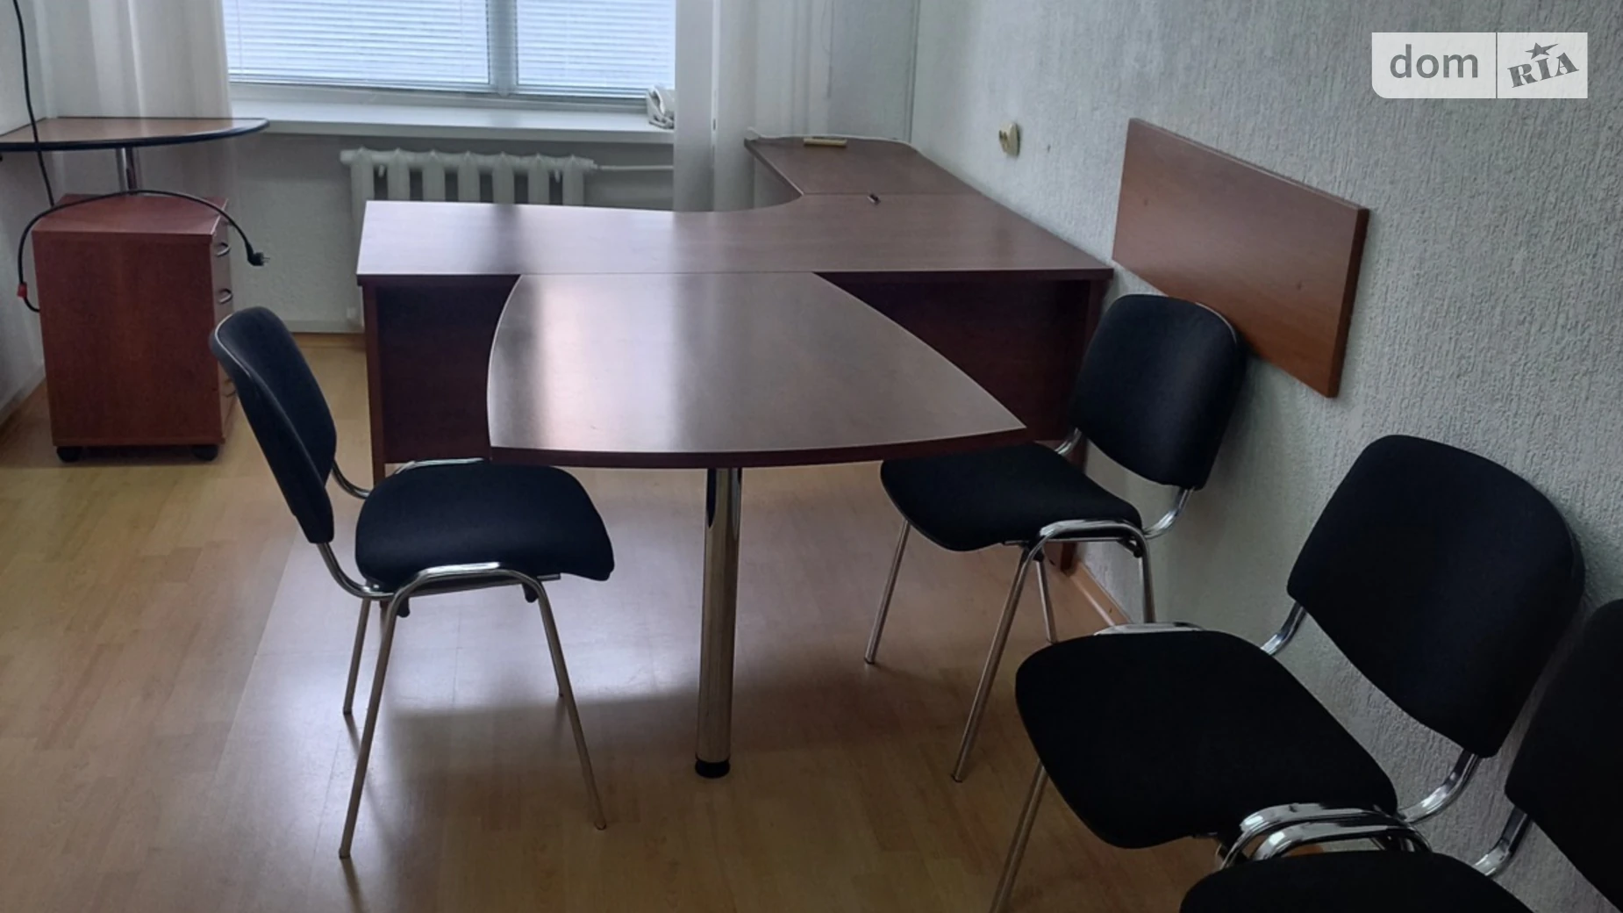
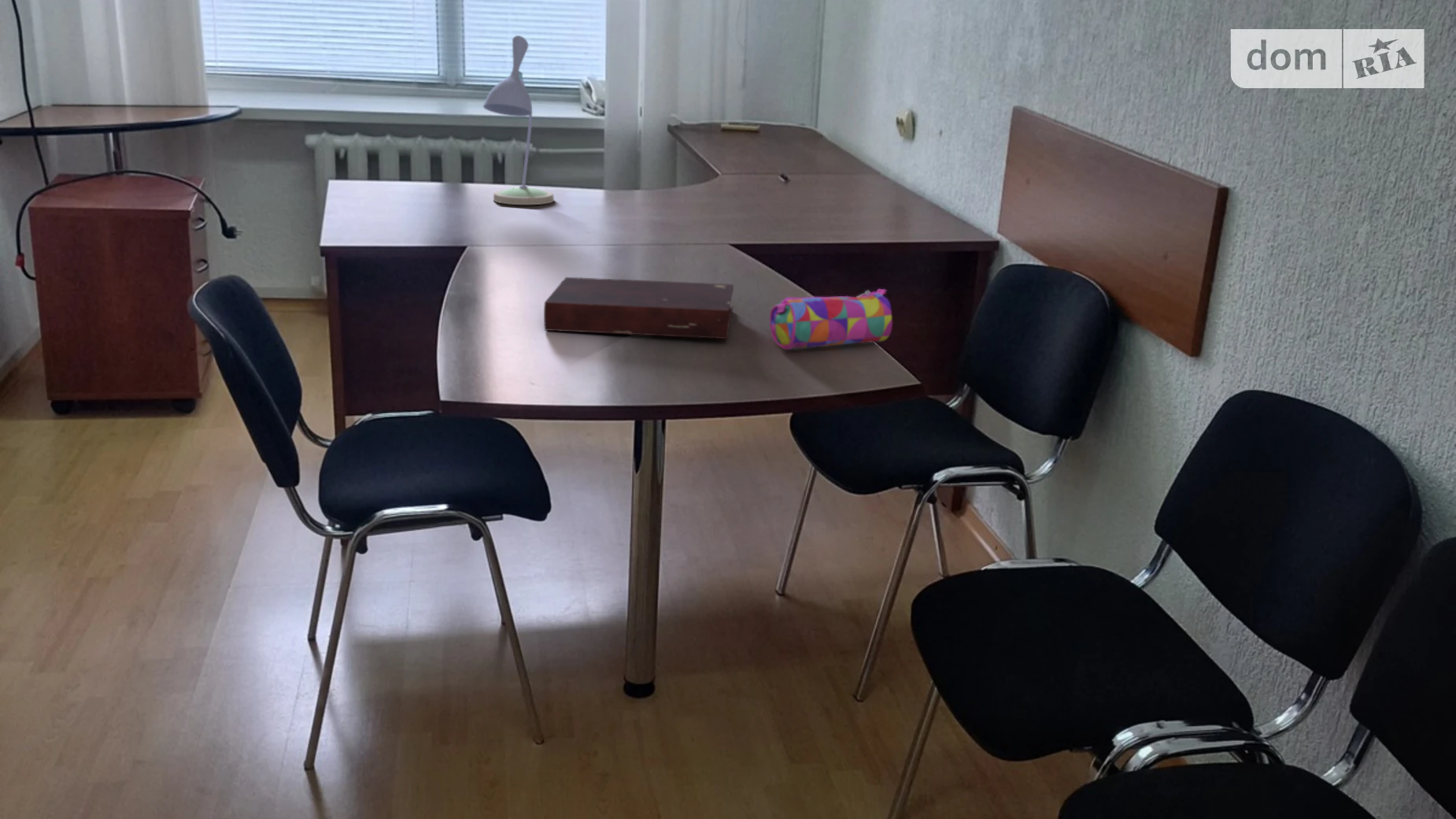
+ desk lamp (516, 116)
+ book (642, 306)
+ pencil case (832, 319)
